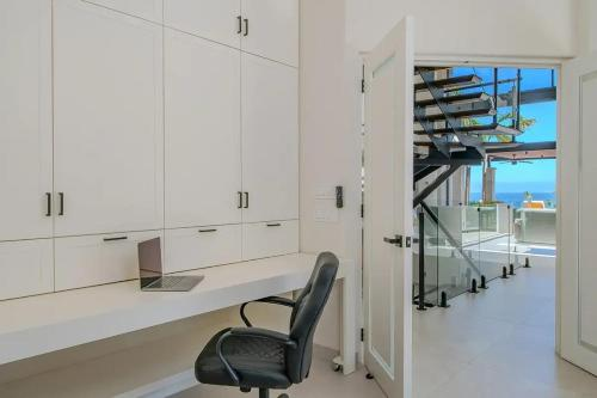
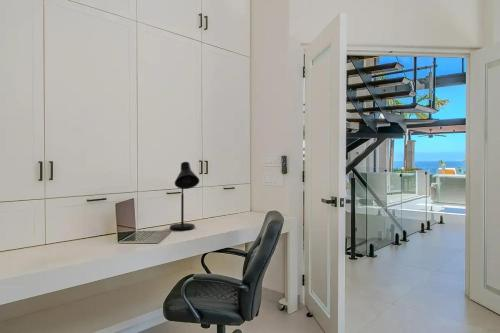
+ desk lamp (183, 196)
